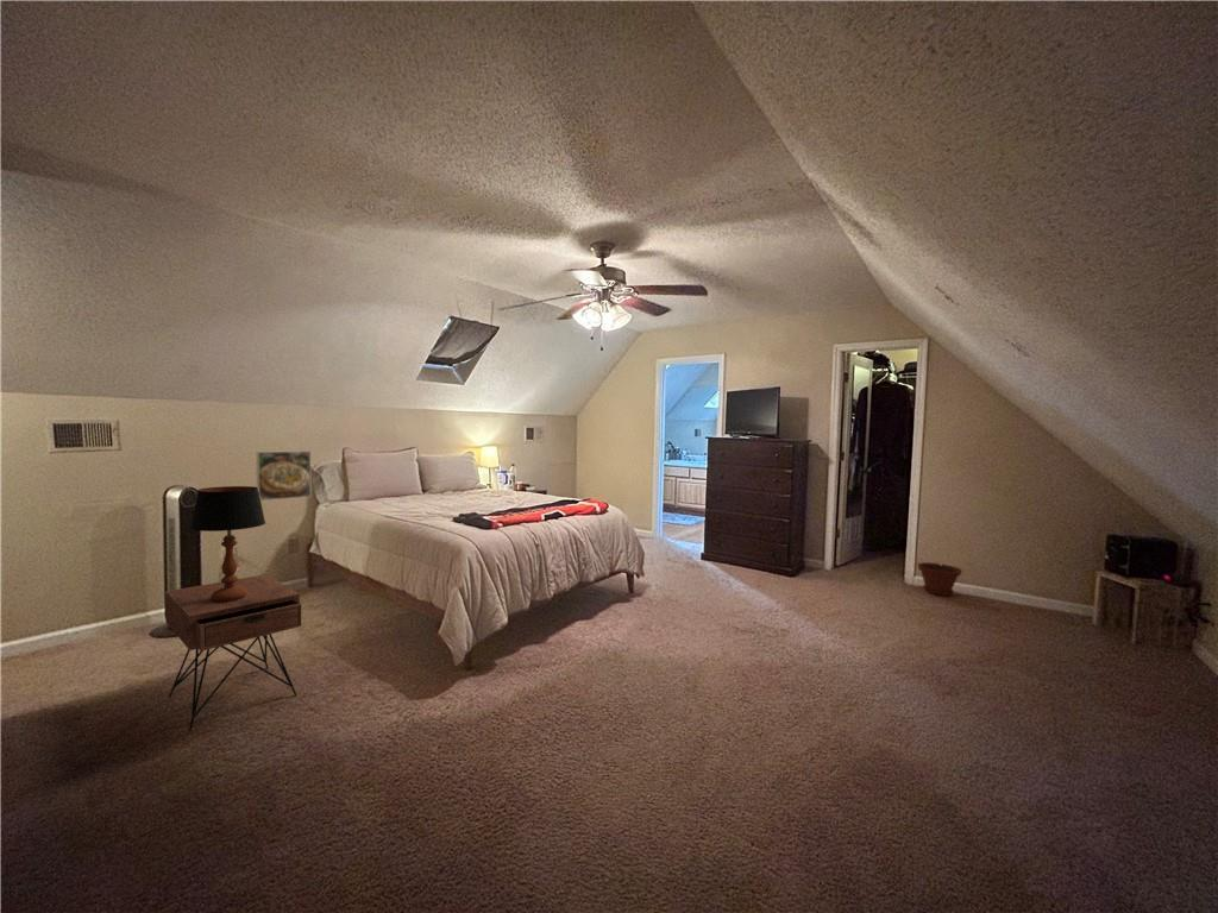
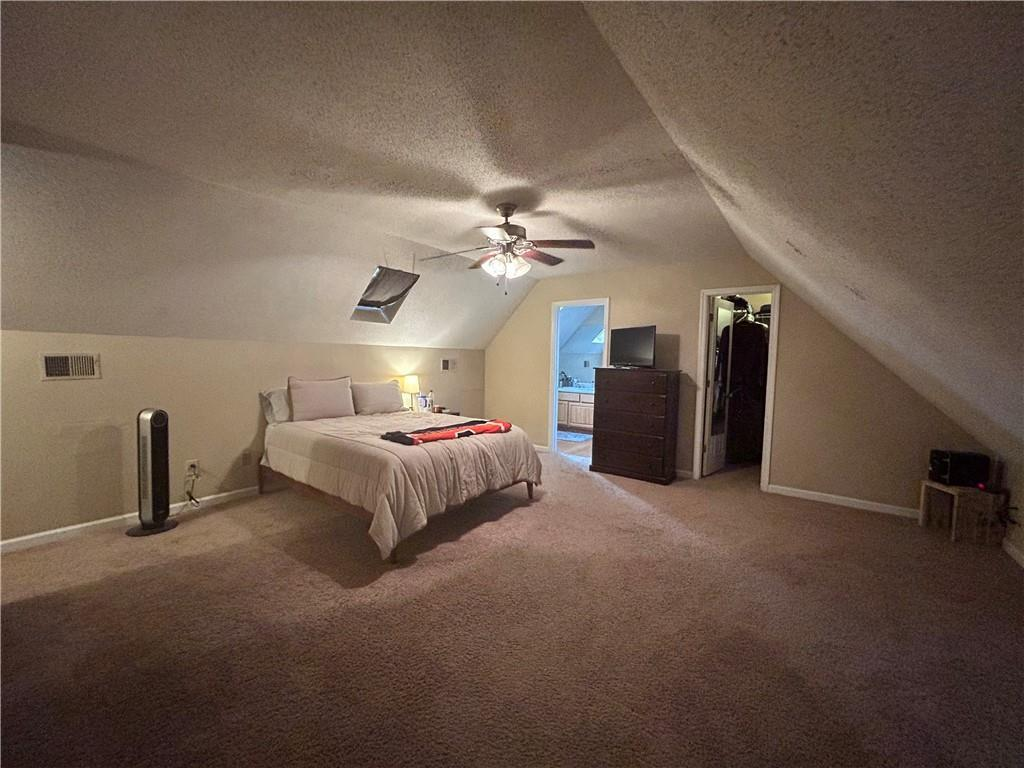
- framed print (284, 474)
- plant pot (938, 579)
- nightstand (236, 647)
- table lamp (228, 542)
